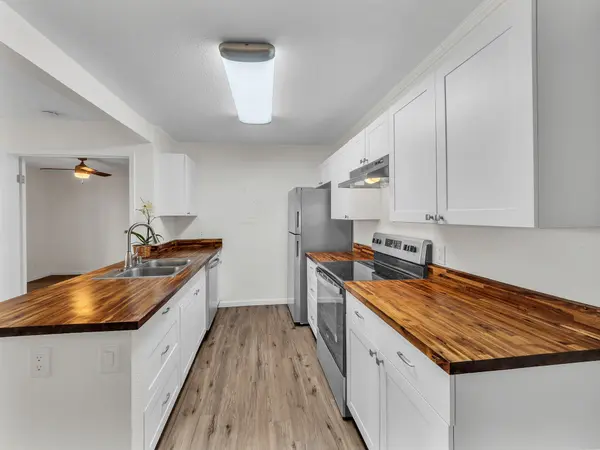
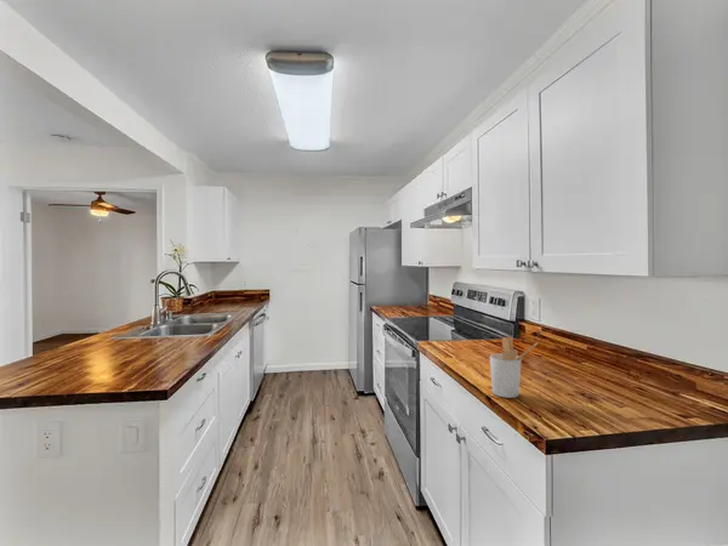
+ utensil holder (513, 366)
